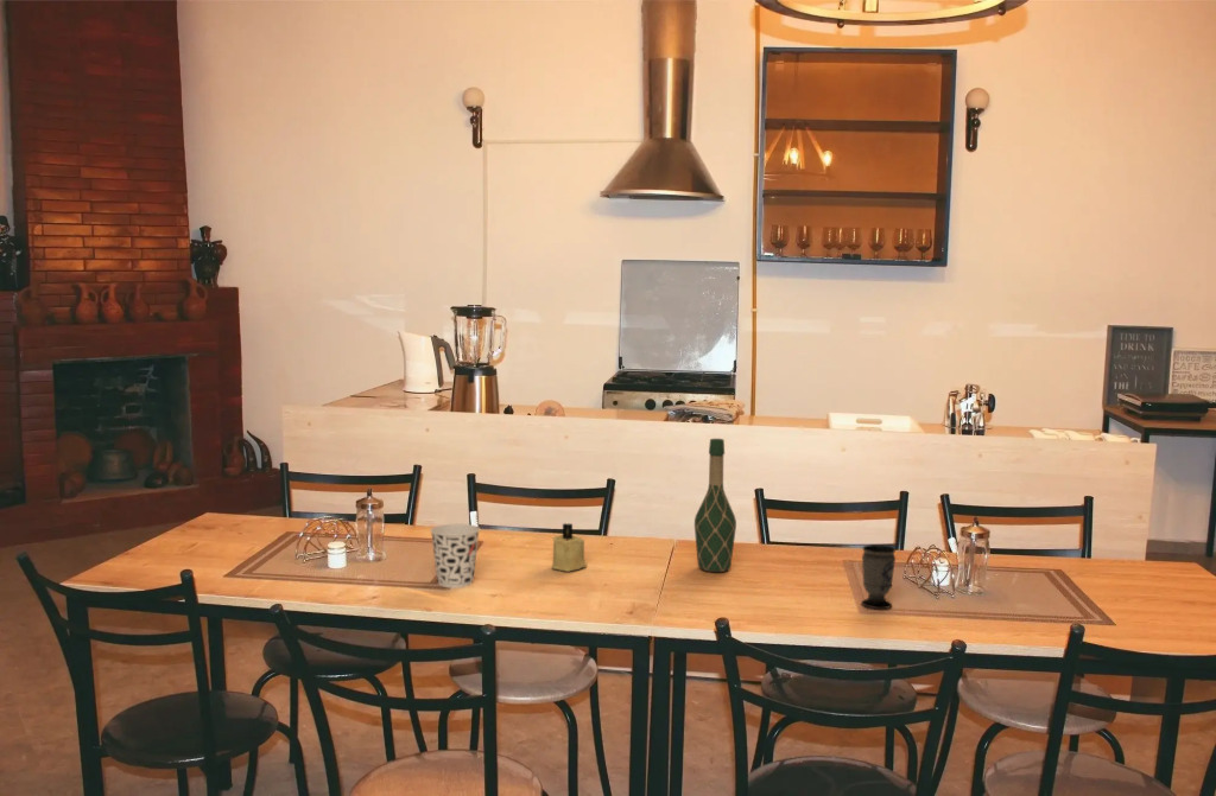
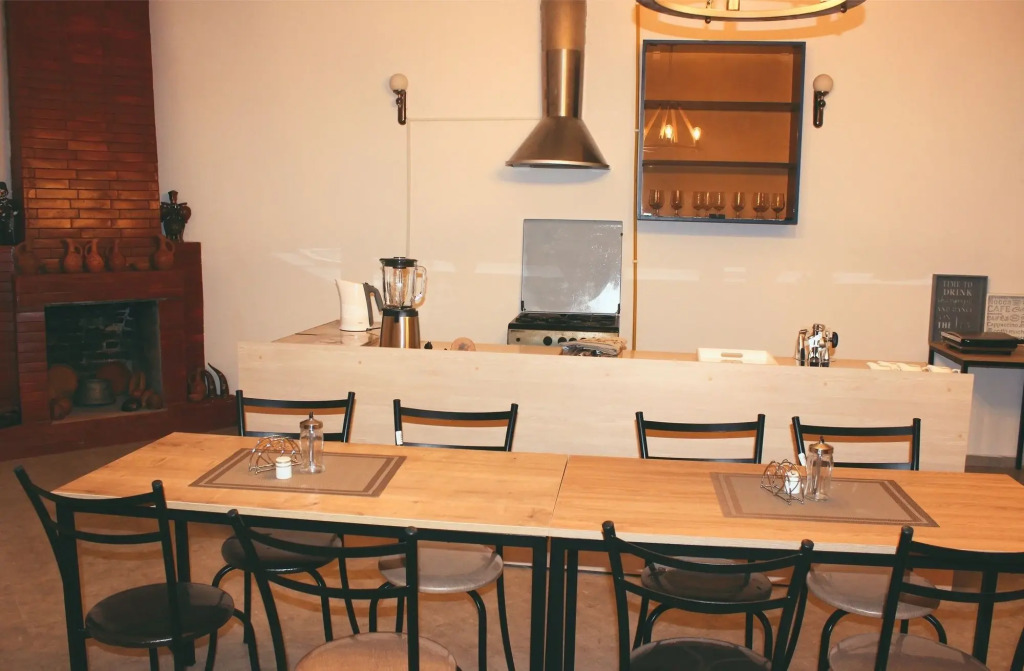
- cup (878, 577)
- wine bottle (715, 504)
- cup (455, 555)
- candle (569, 546)
